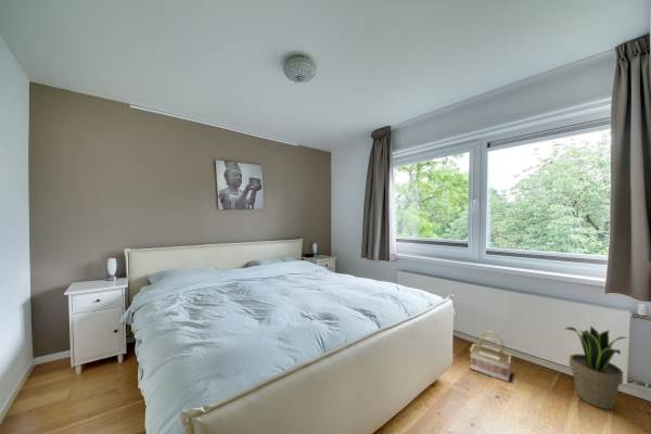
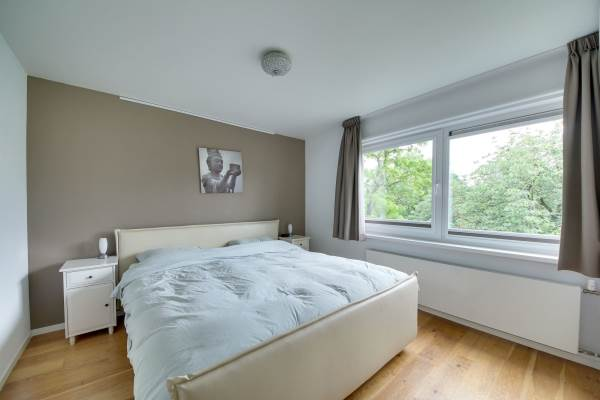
- basket (489, 353)
- potted plant (596, 363)
